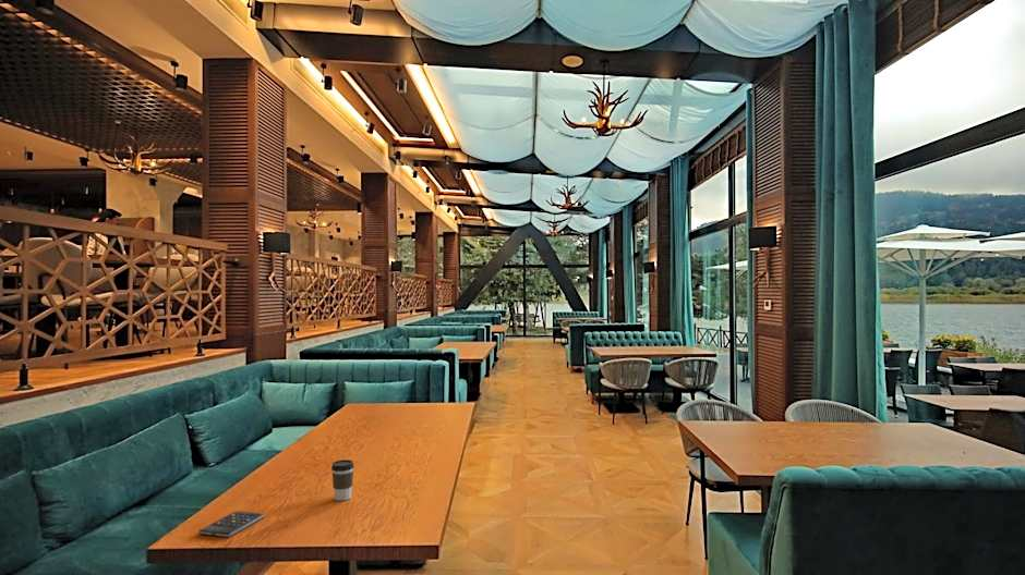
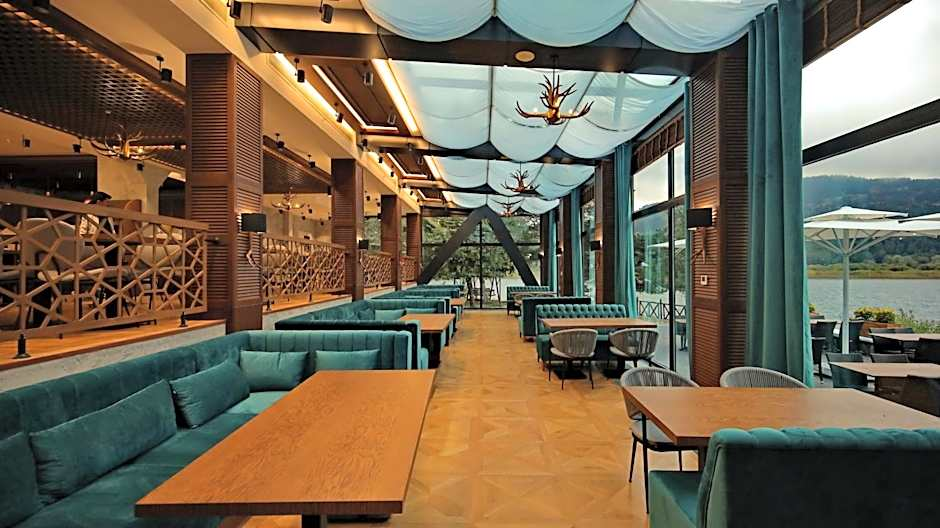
- smartphone (232, 523)
- coffee cup (342, 479)
